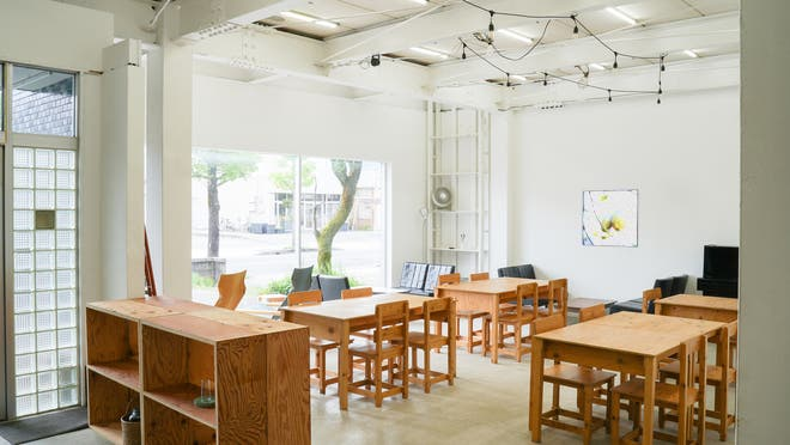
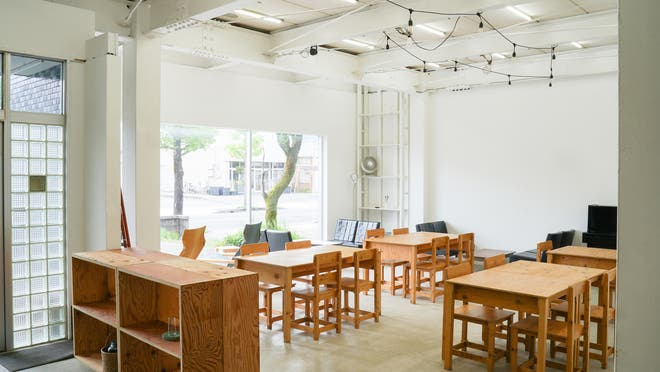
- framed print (609, 218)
